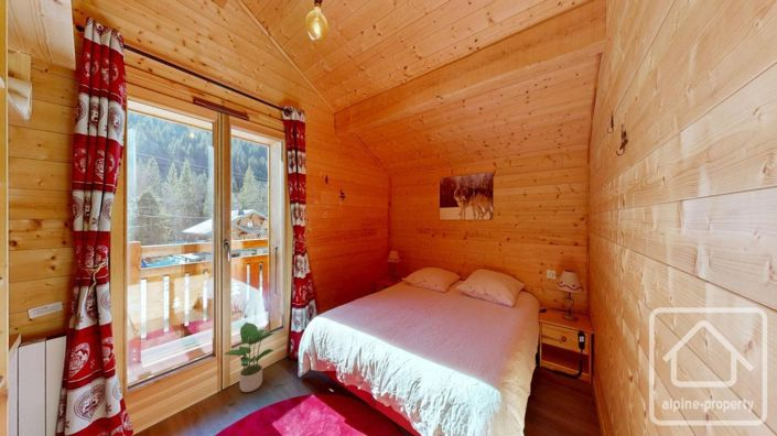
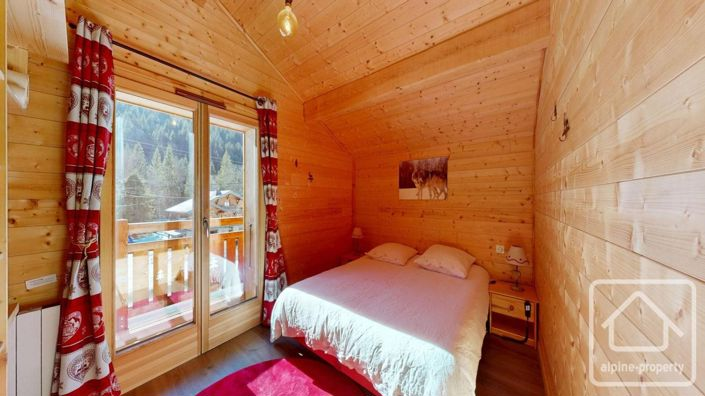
- potted plant (249, 359)
